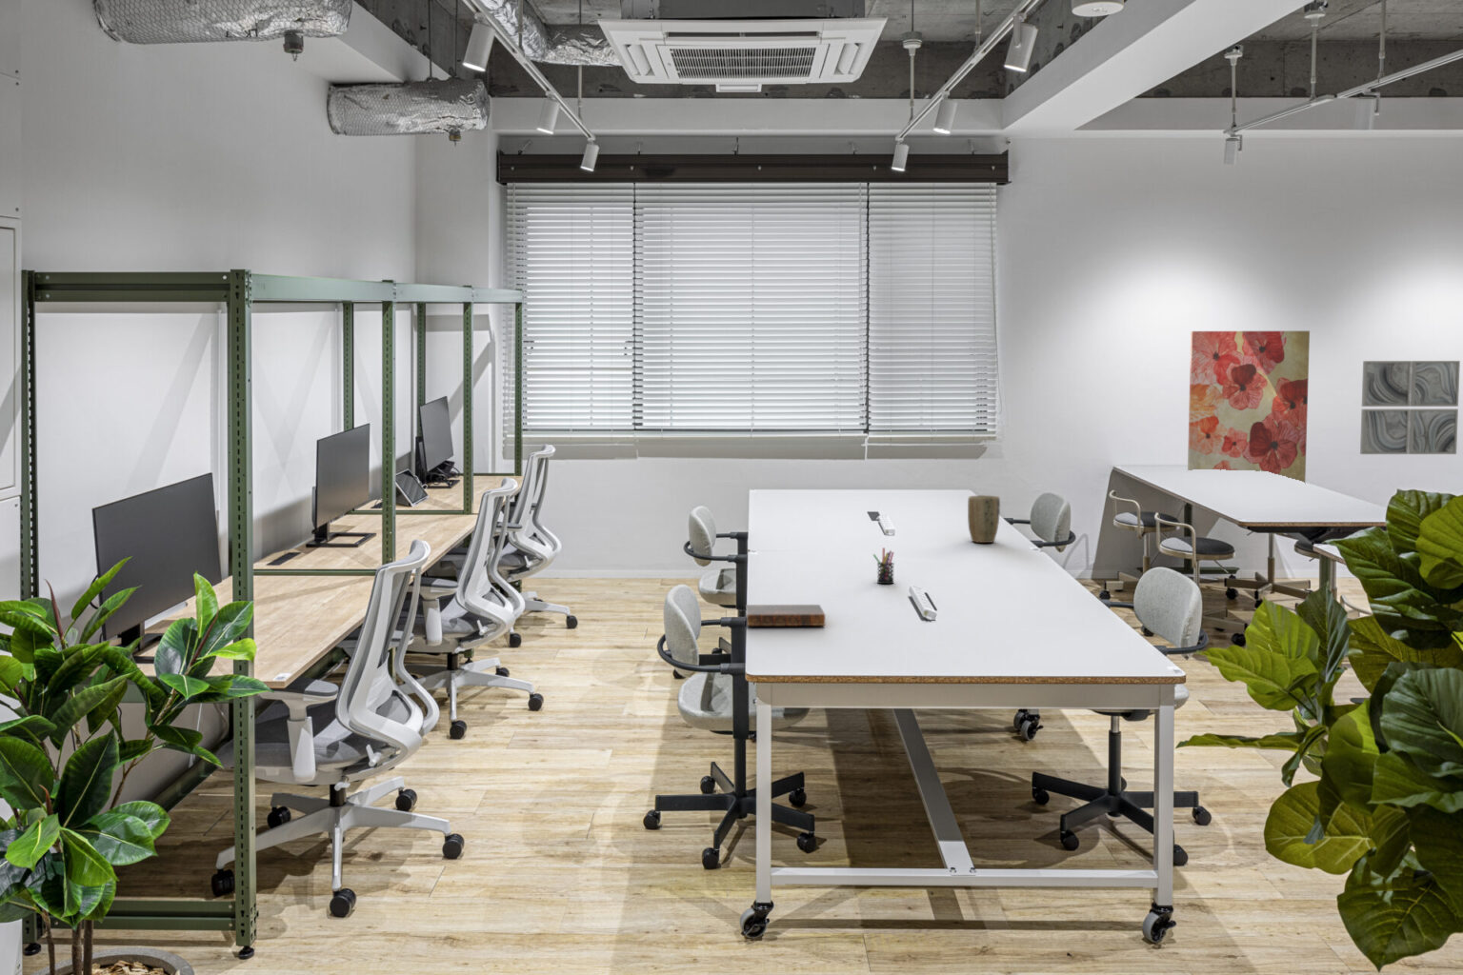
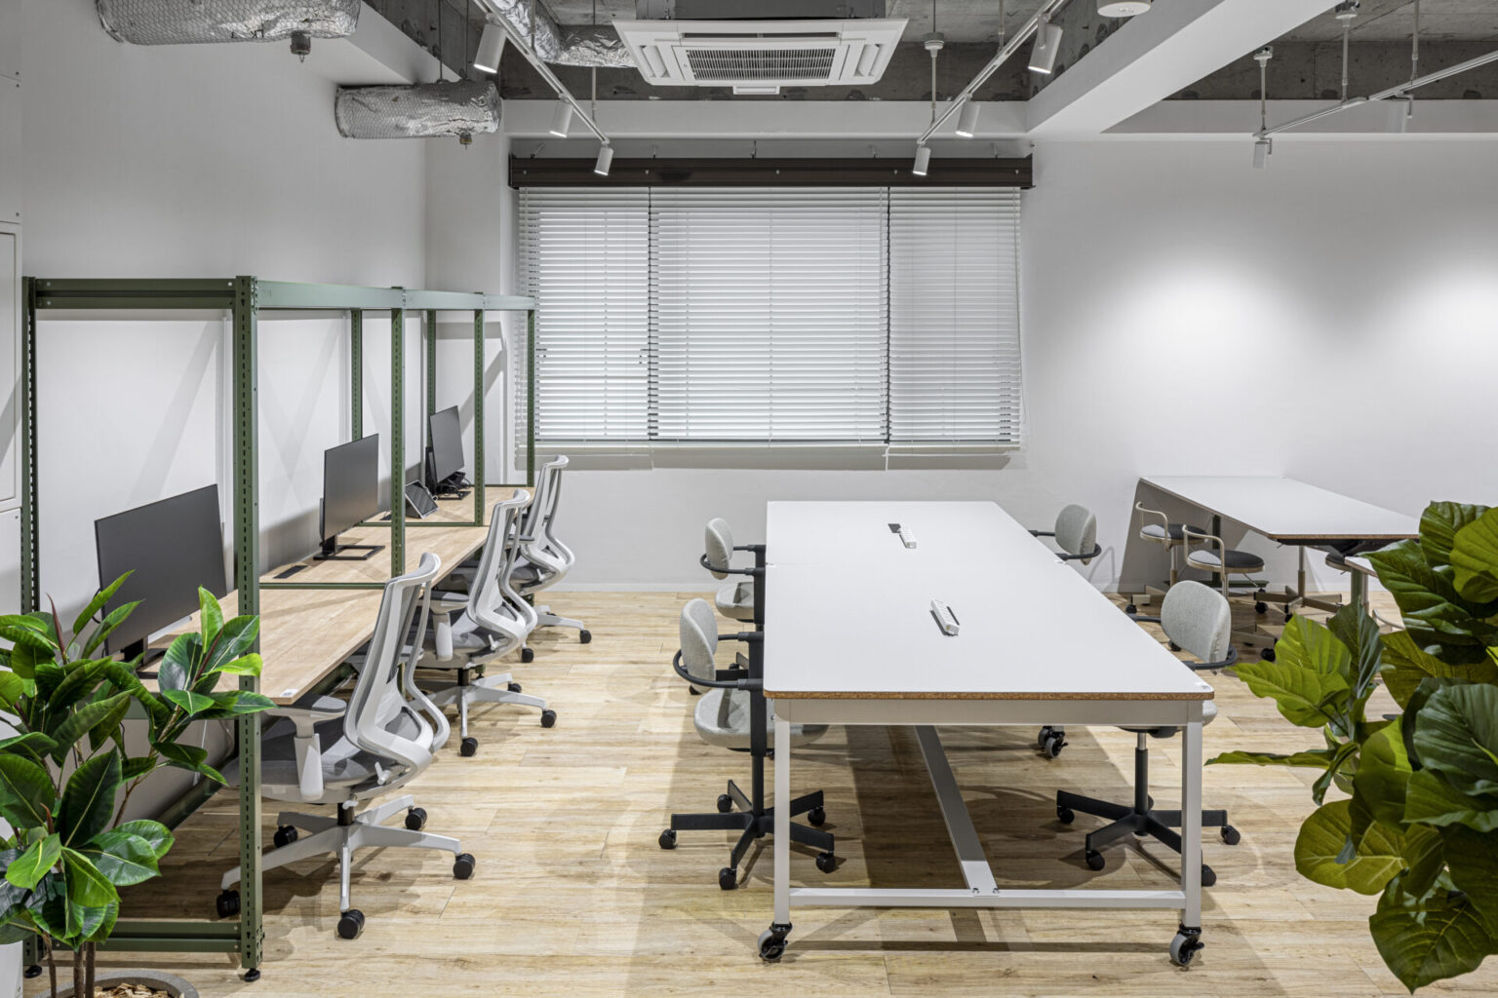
- pen holder (883, 566)
- book (784, 614)
- wall art (1410, 406)
- plant pot (983, 519)
- wall art (1247, 408)
